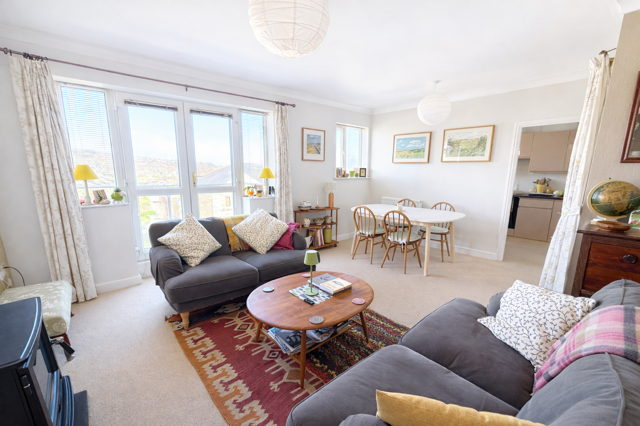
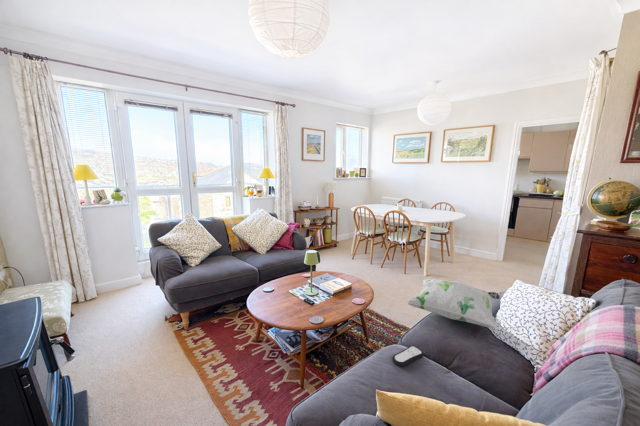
+ decorative pillow (454, 298)
+ remote control (407, 355)
